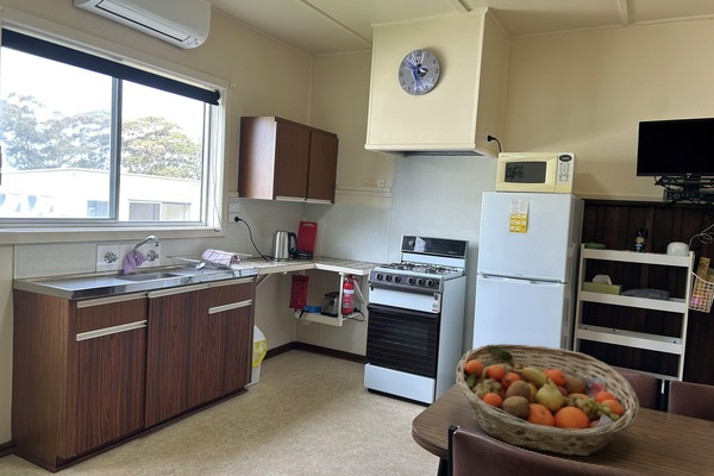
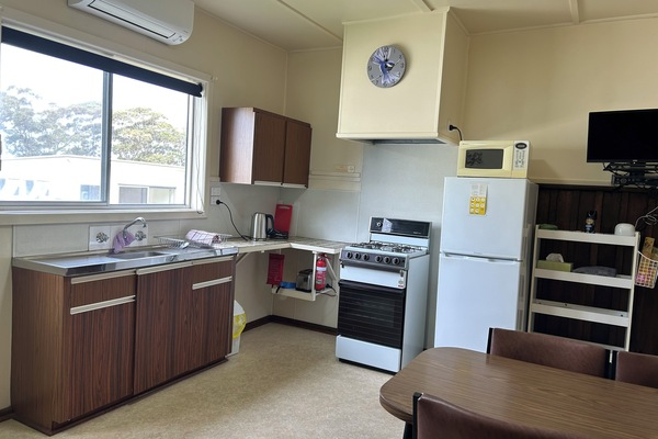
- fruit basket (540, 395)
